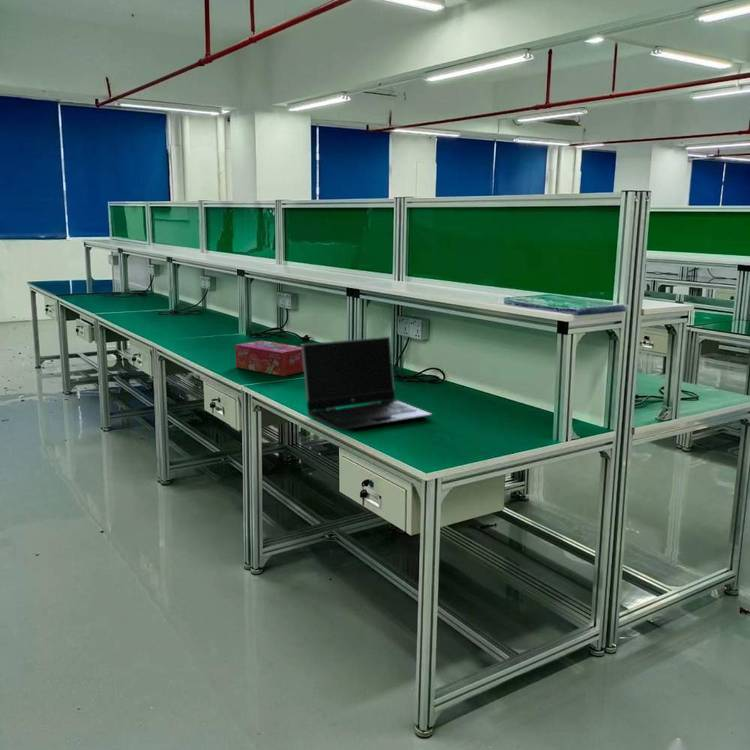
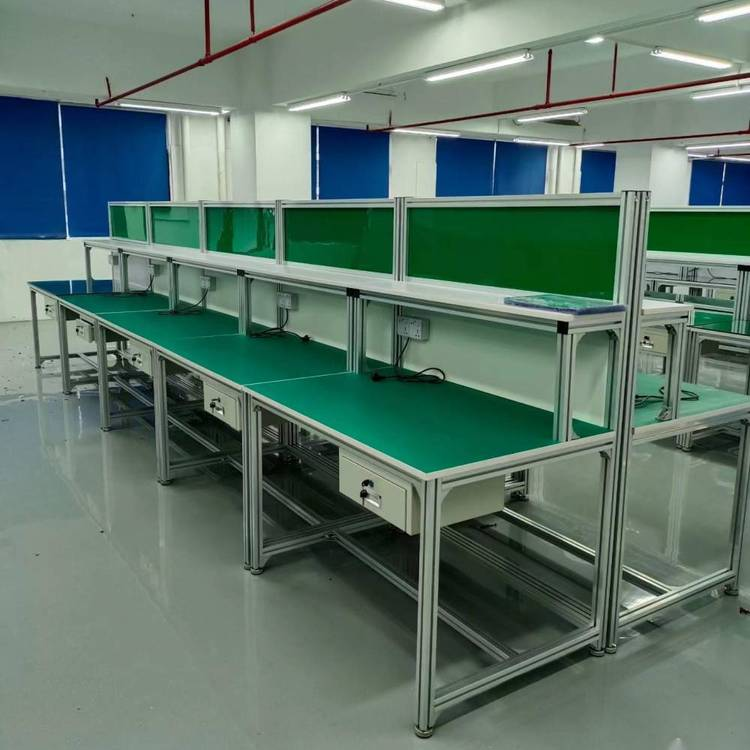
- laptop computer (366, 381)
- tissue box (271, 357)
